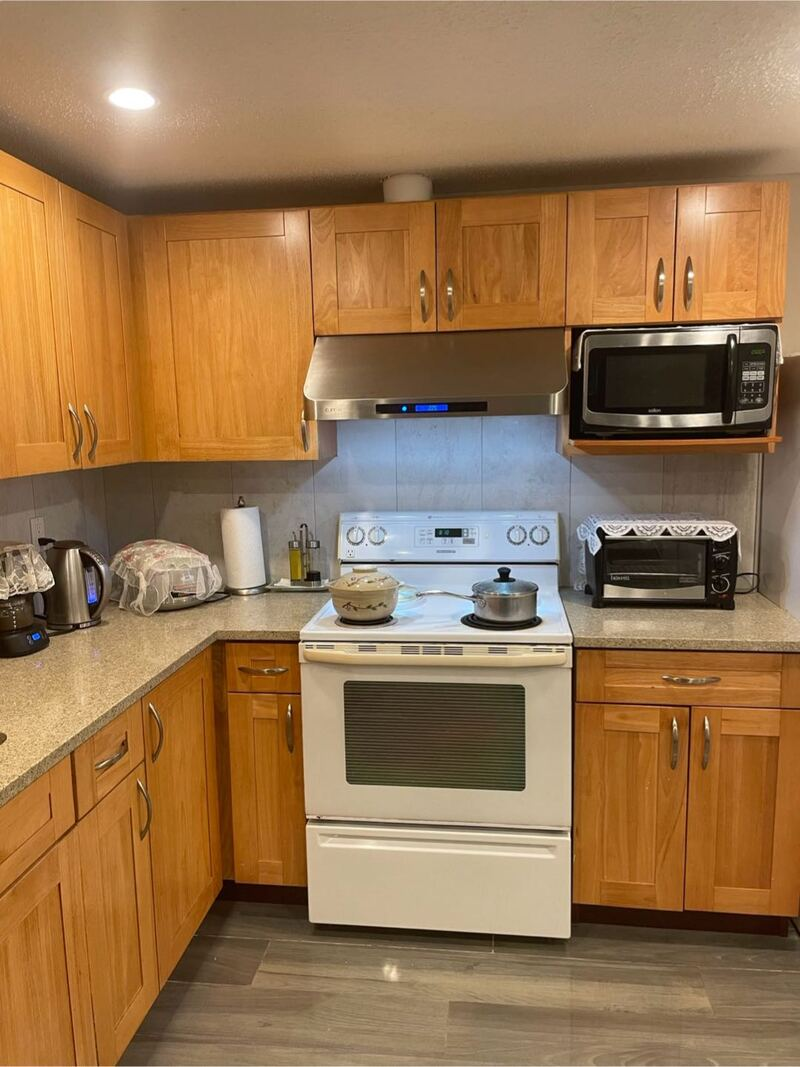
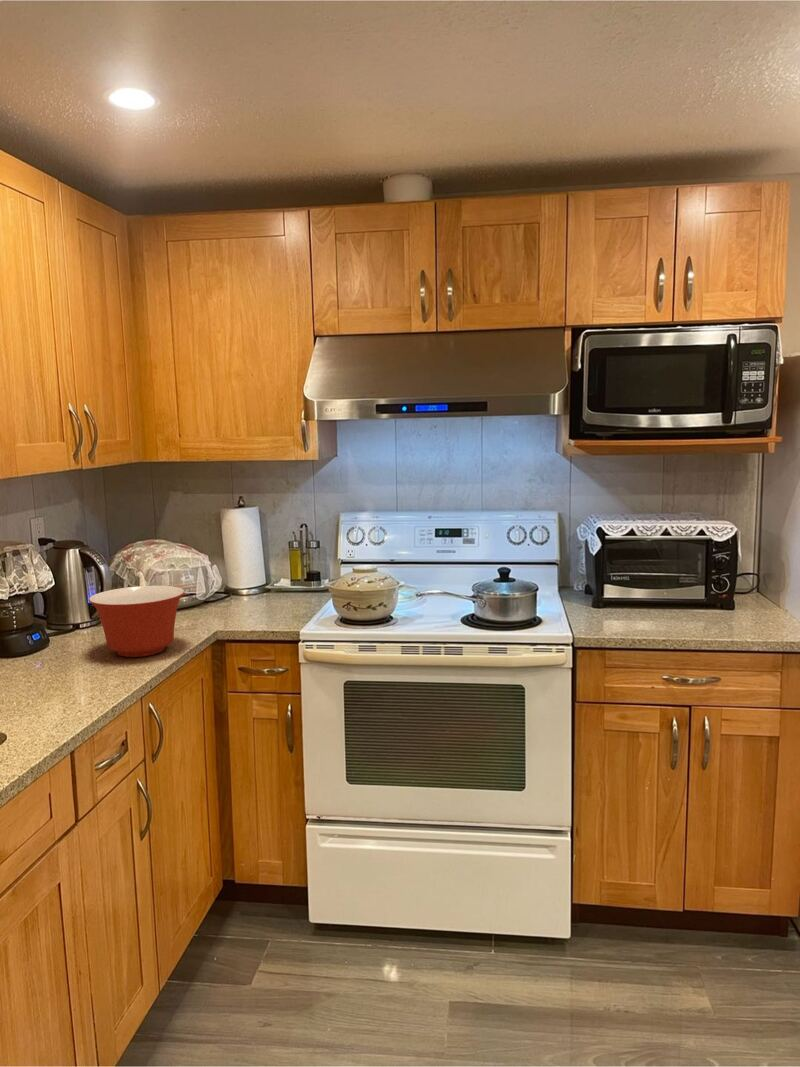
+ mixing bowl (139, 622)
